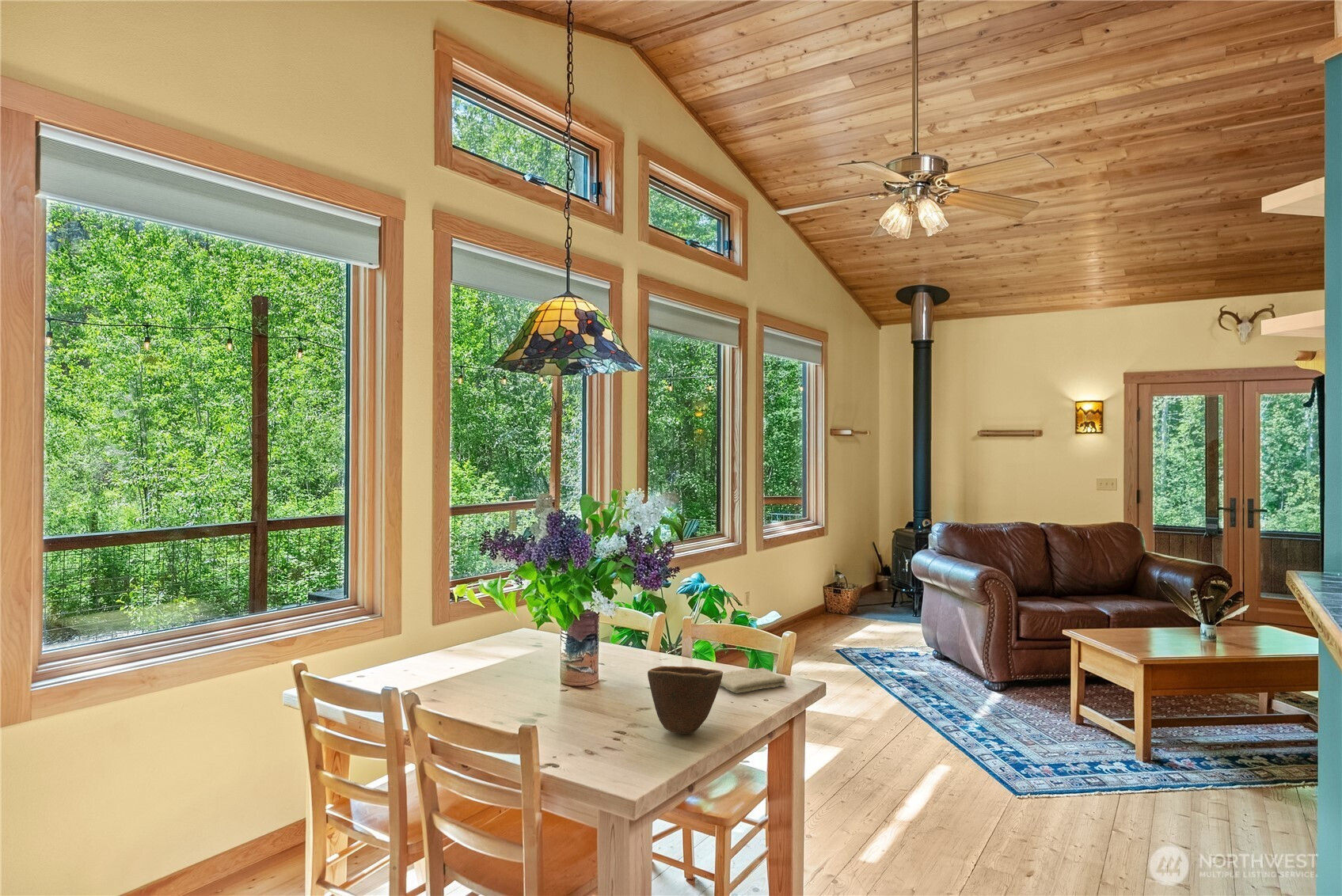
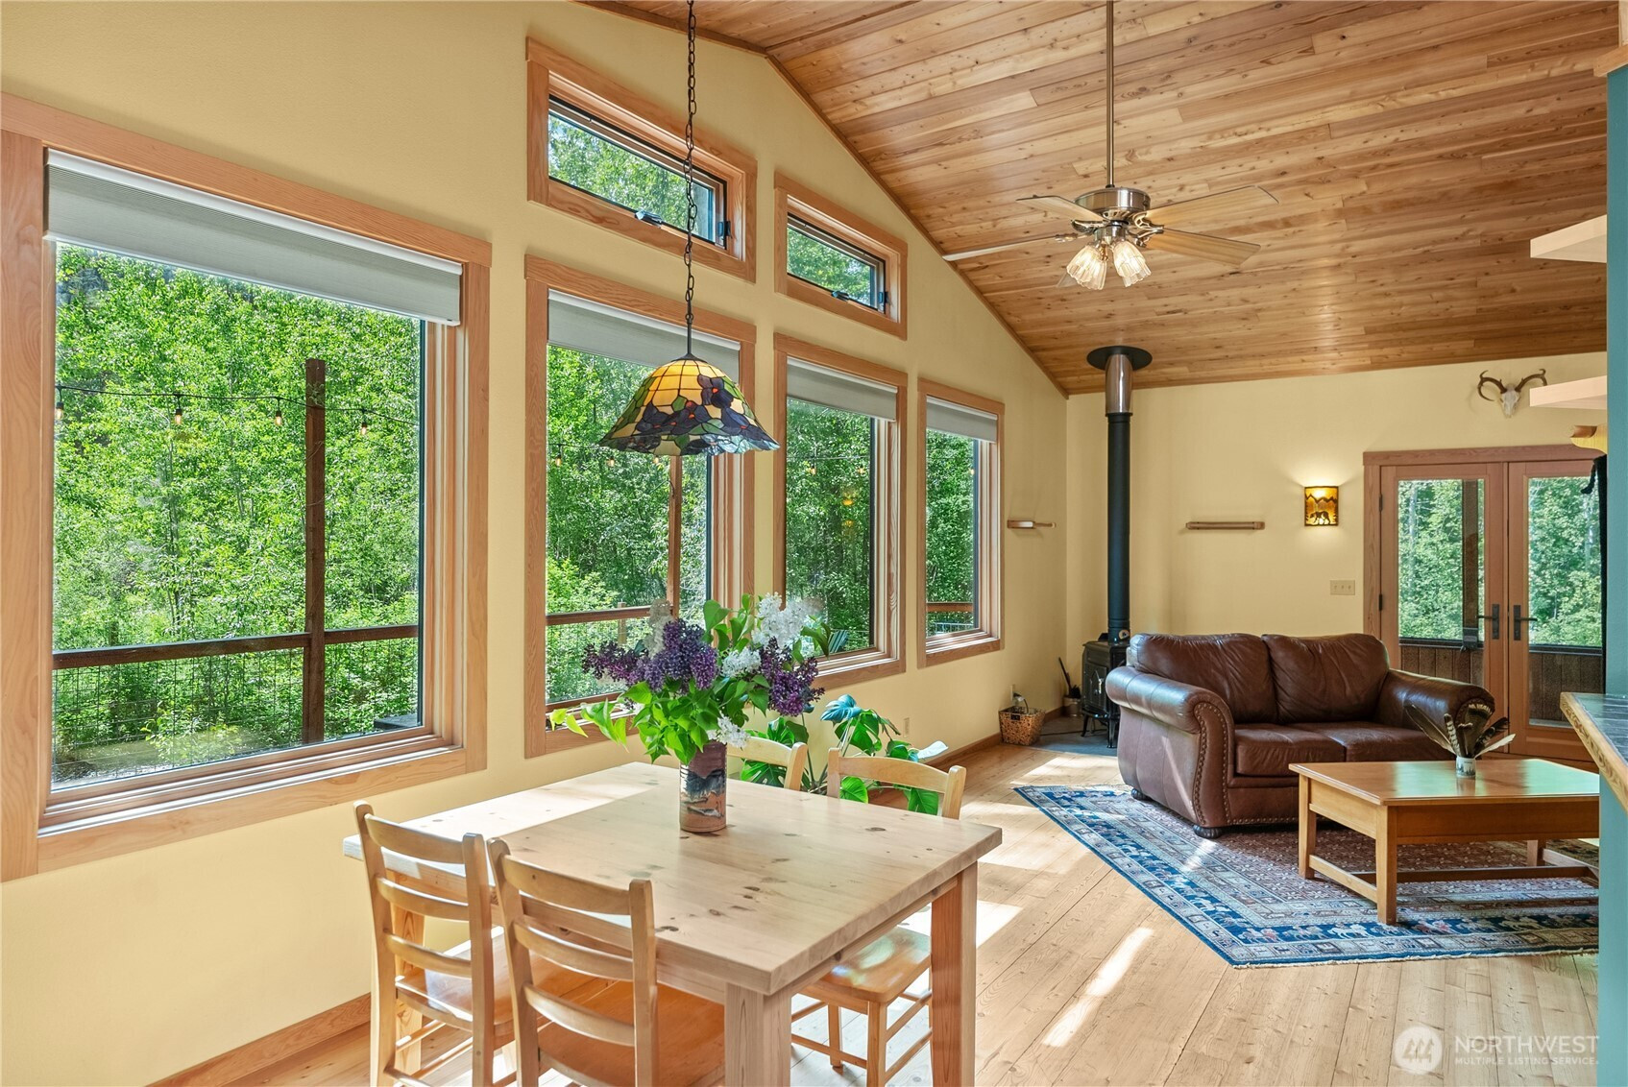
- bowl (686, 697)
- washcloth (750, 679)
